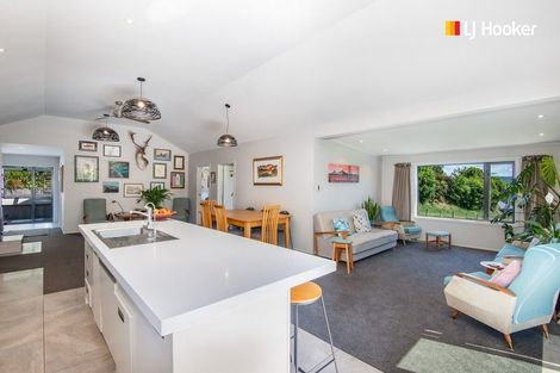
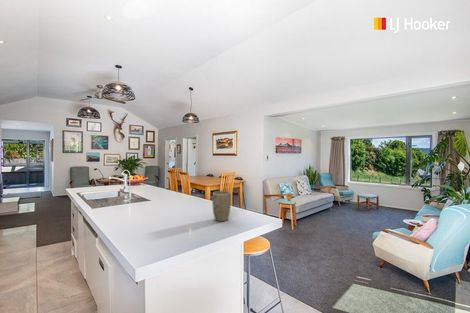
+ plant pot (221, 205)
